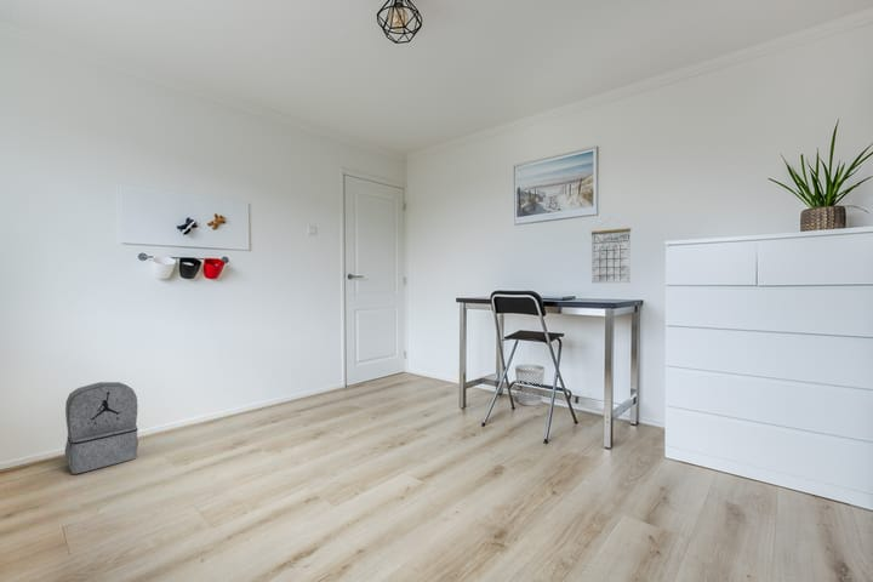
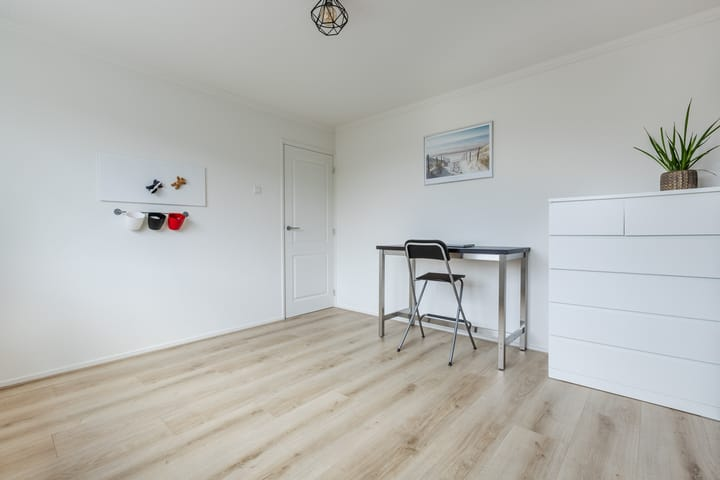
- wastebasket (527, 382)
- backpack (101, 421)
- calendar (610, 250)
